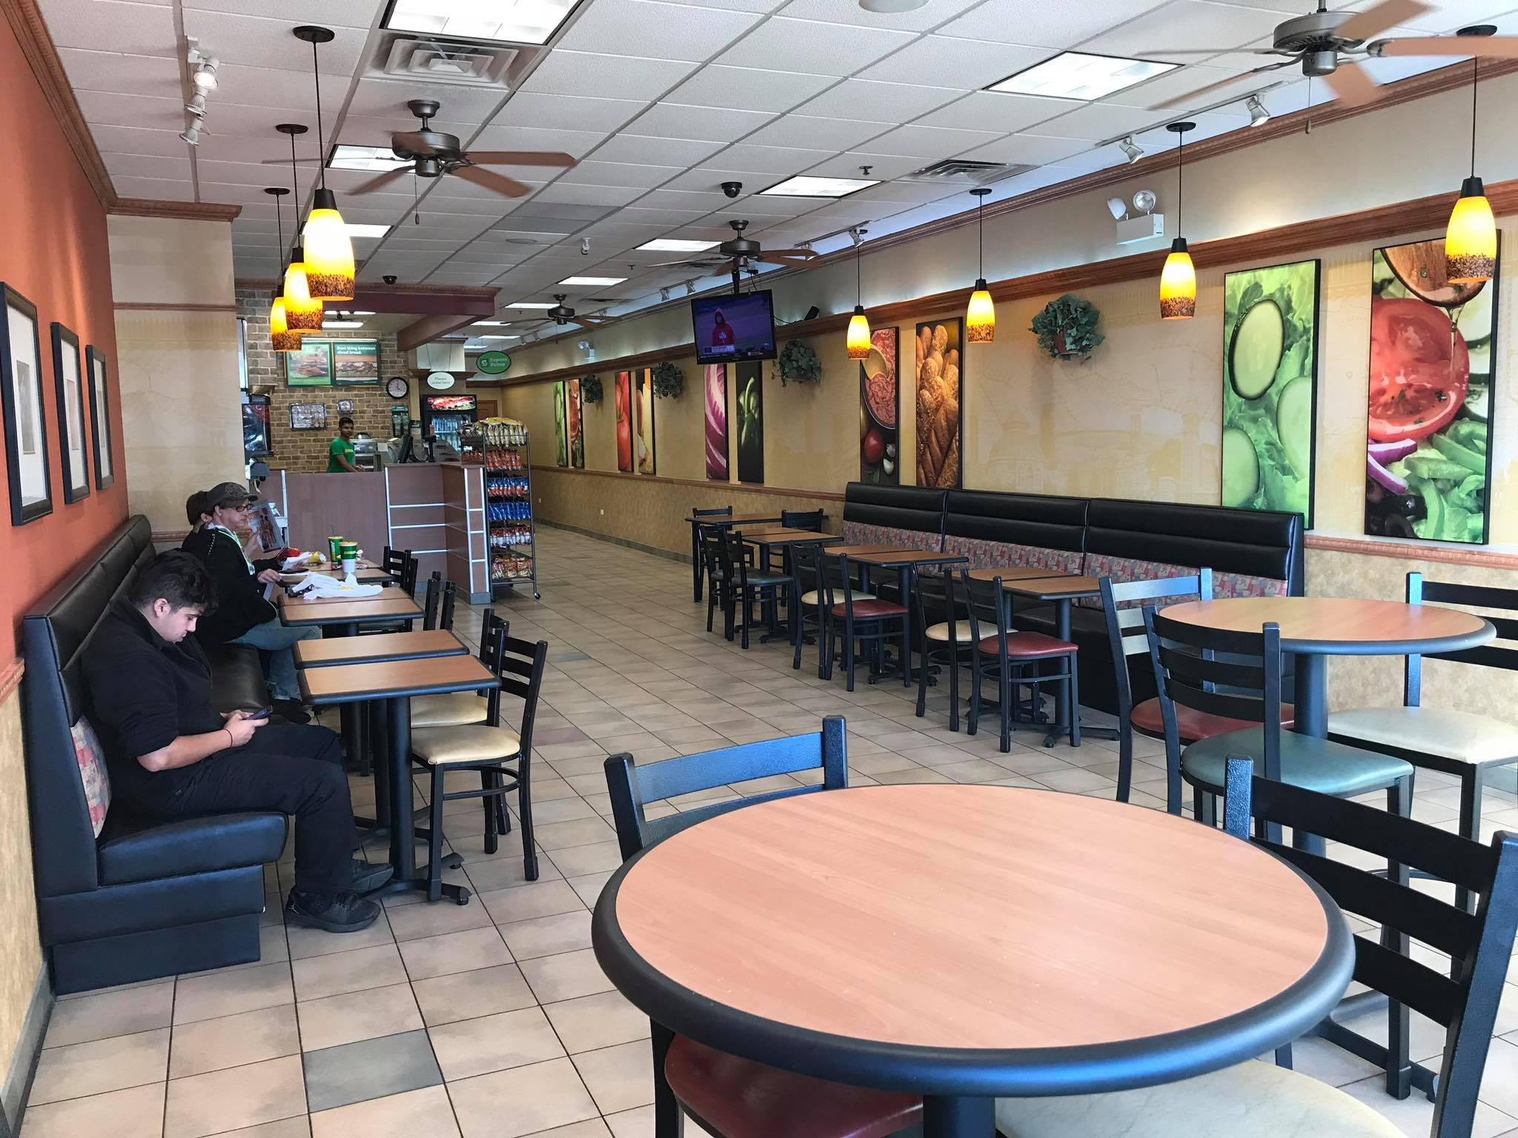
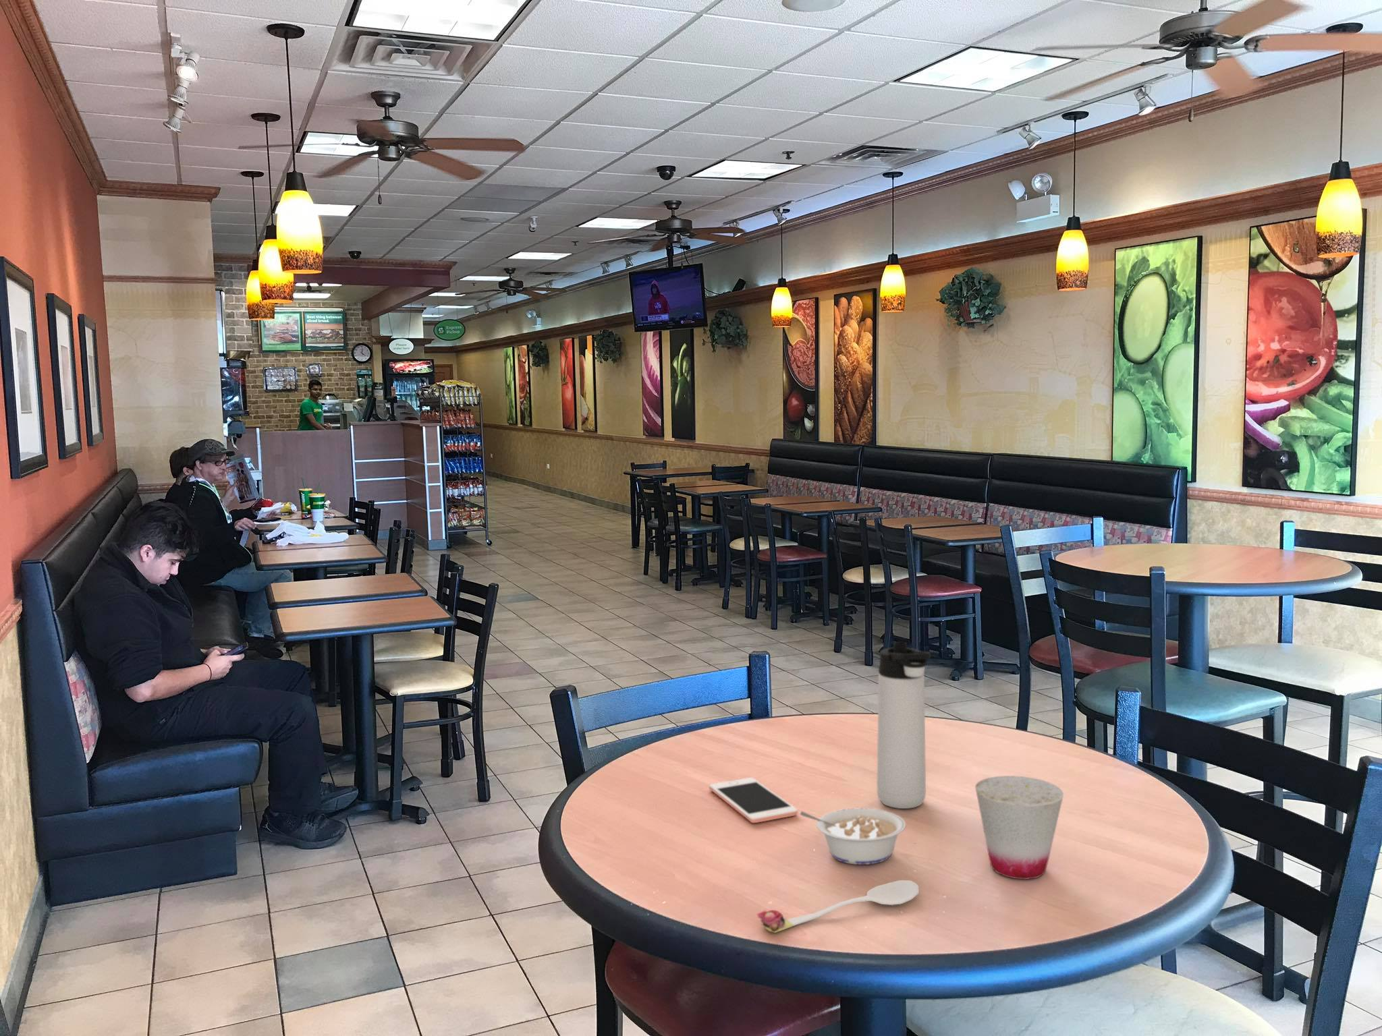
+ spoon (840, 903)
+ cell phone (752, 799)
+ thermos bottle (905, 726)
+ cup (1019, 829)
+ legume (857, 836)
